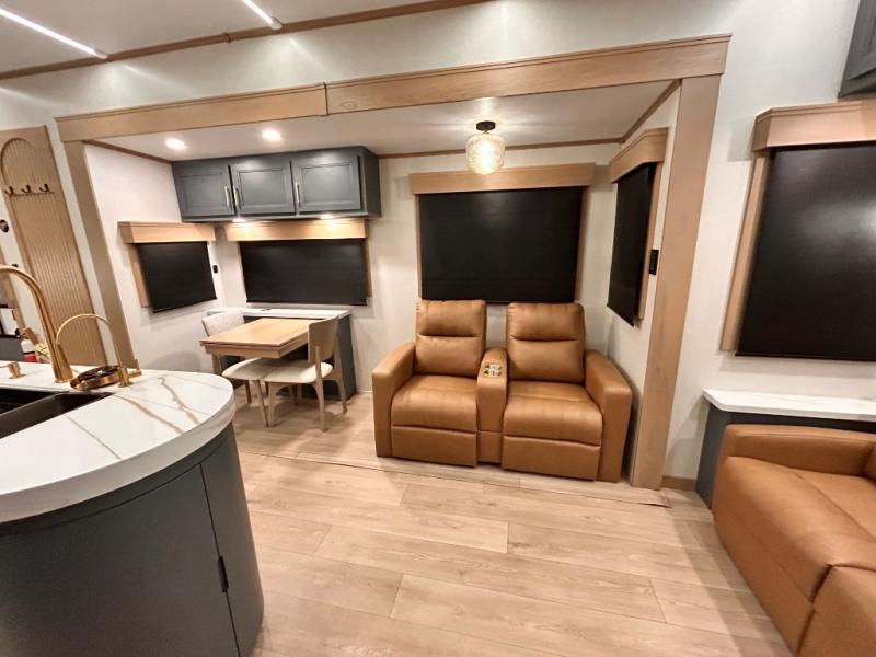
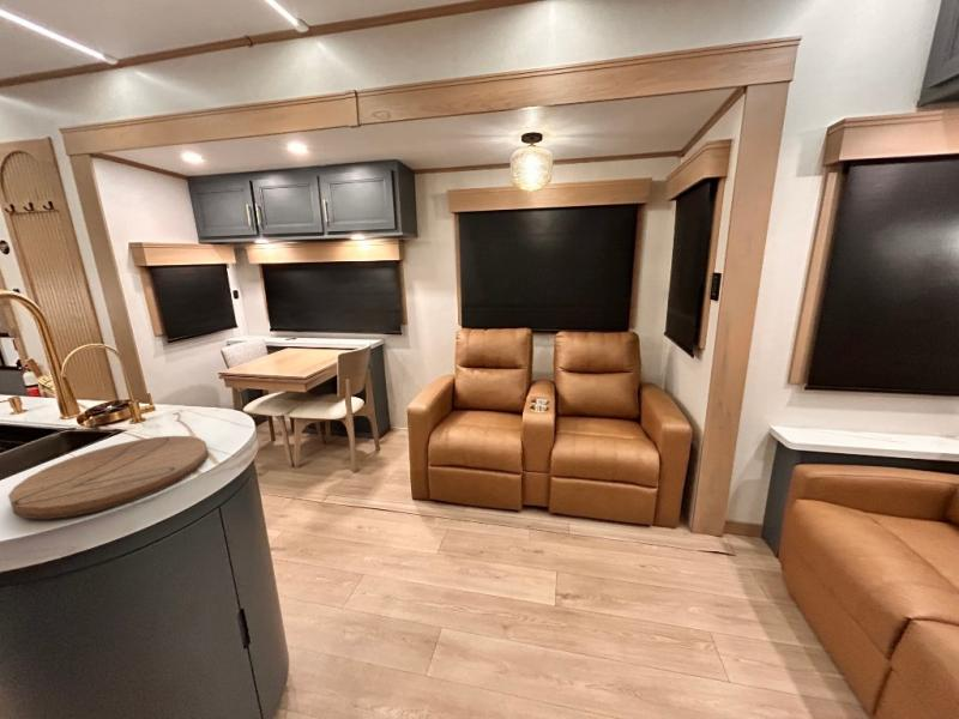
+ cutting board (121, 470)
